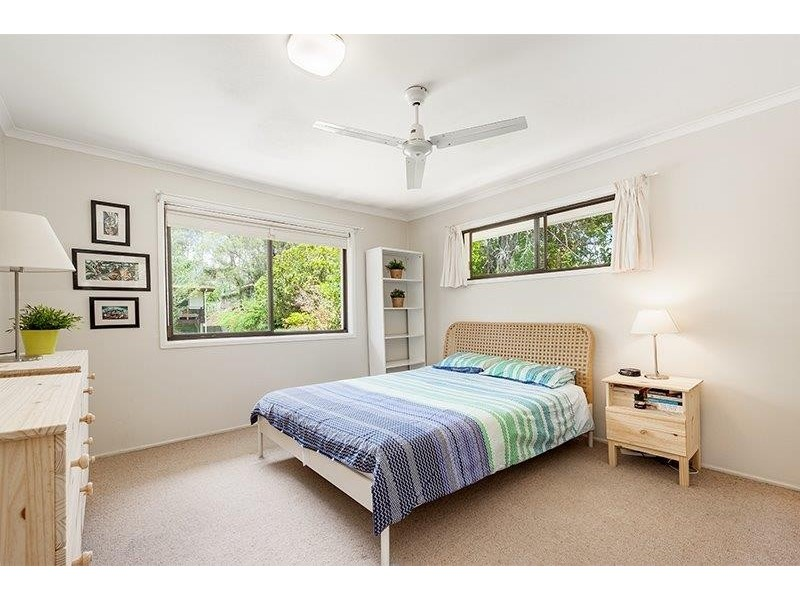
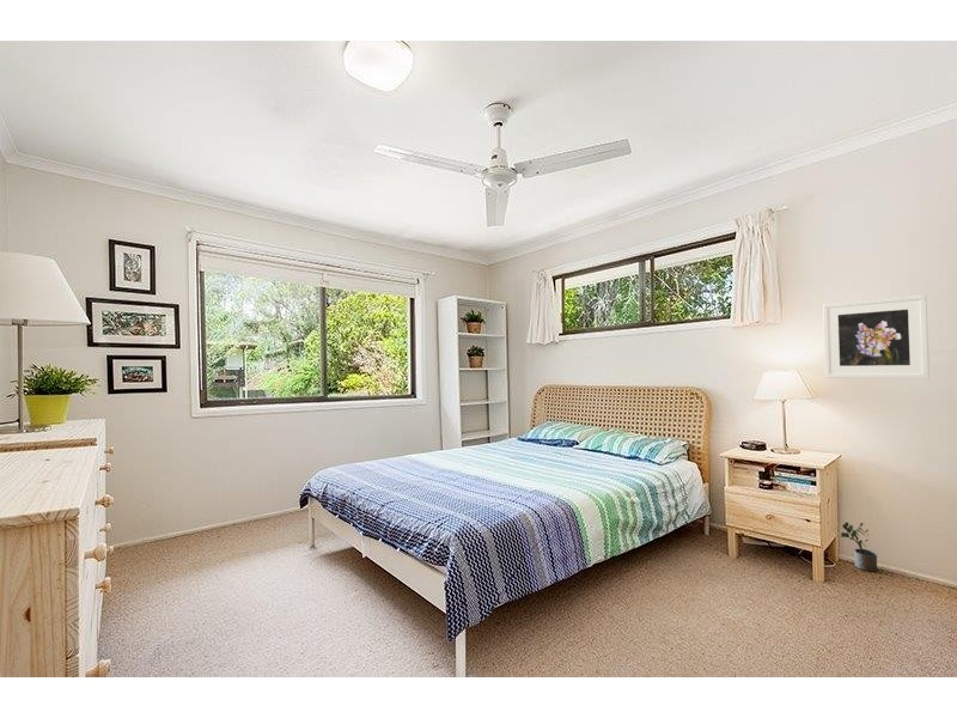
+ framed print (872, 339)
+ potted plant (859, 544)
